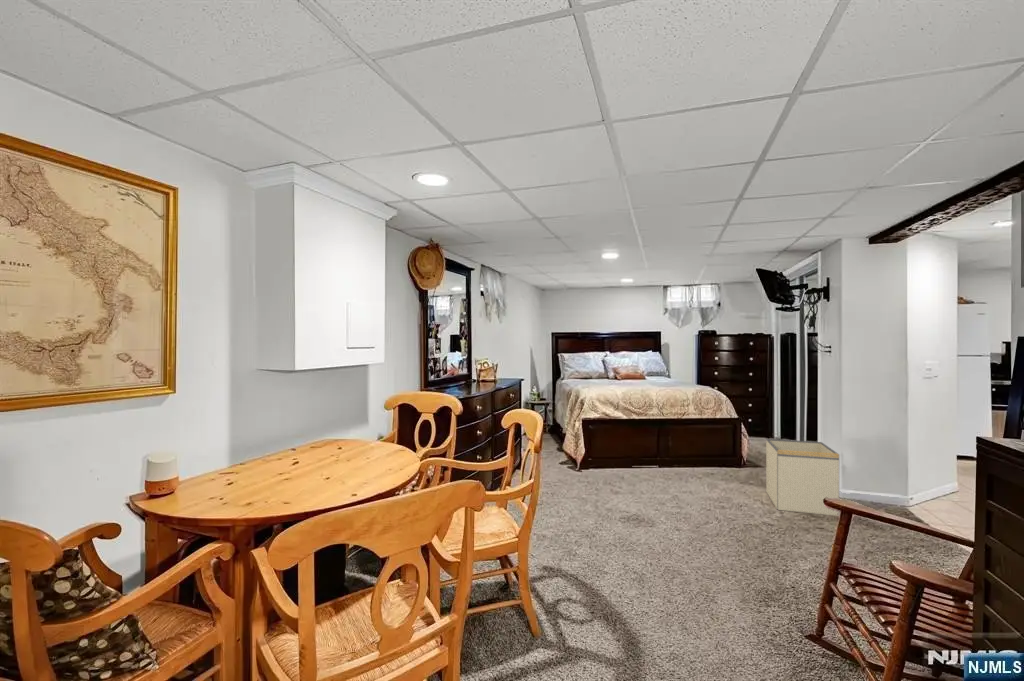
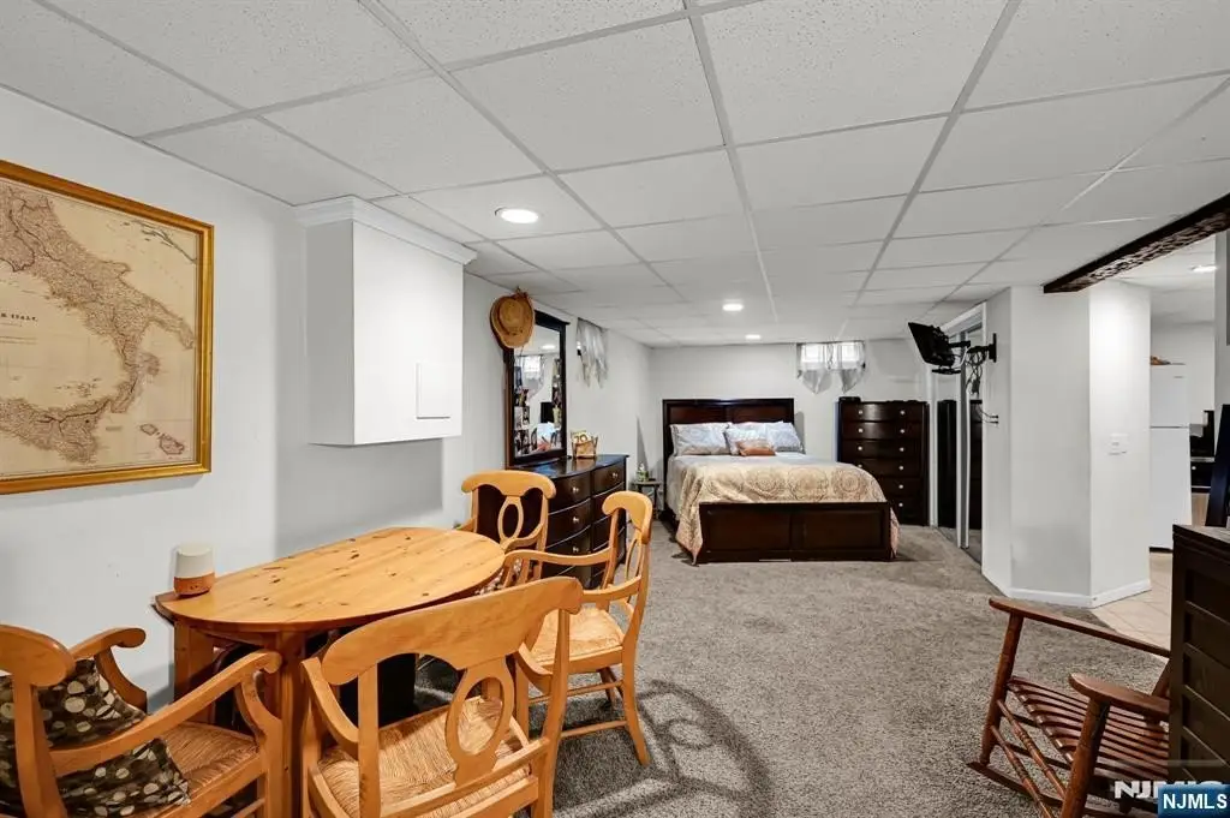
- storage bin (800, 474)
